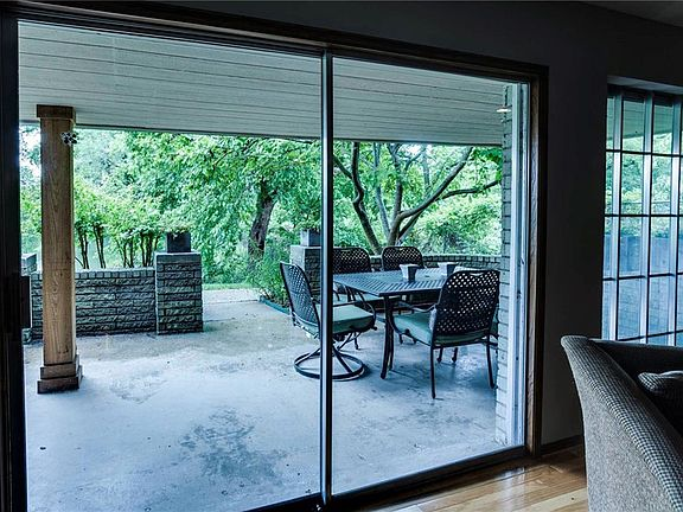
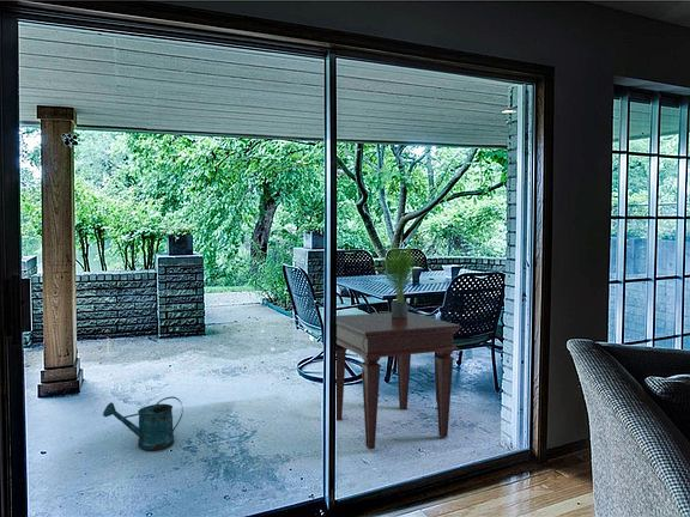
+ side table (398, 373)
+ watering can (144, 421)
+ potted plant (395, 276)
